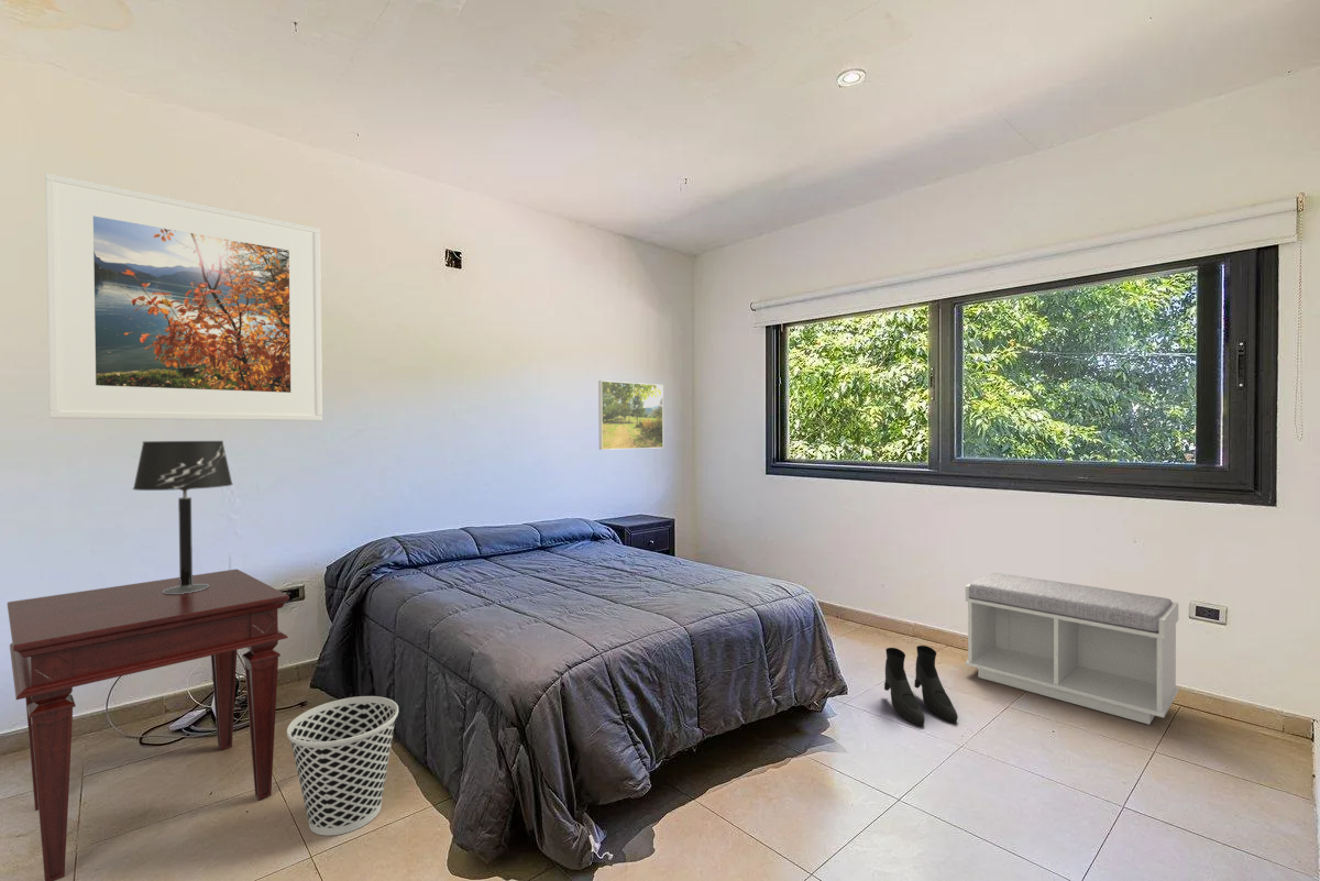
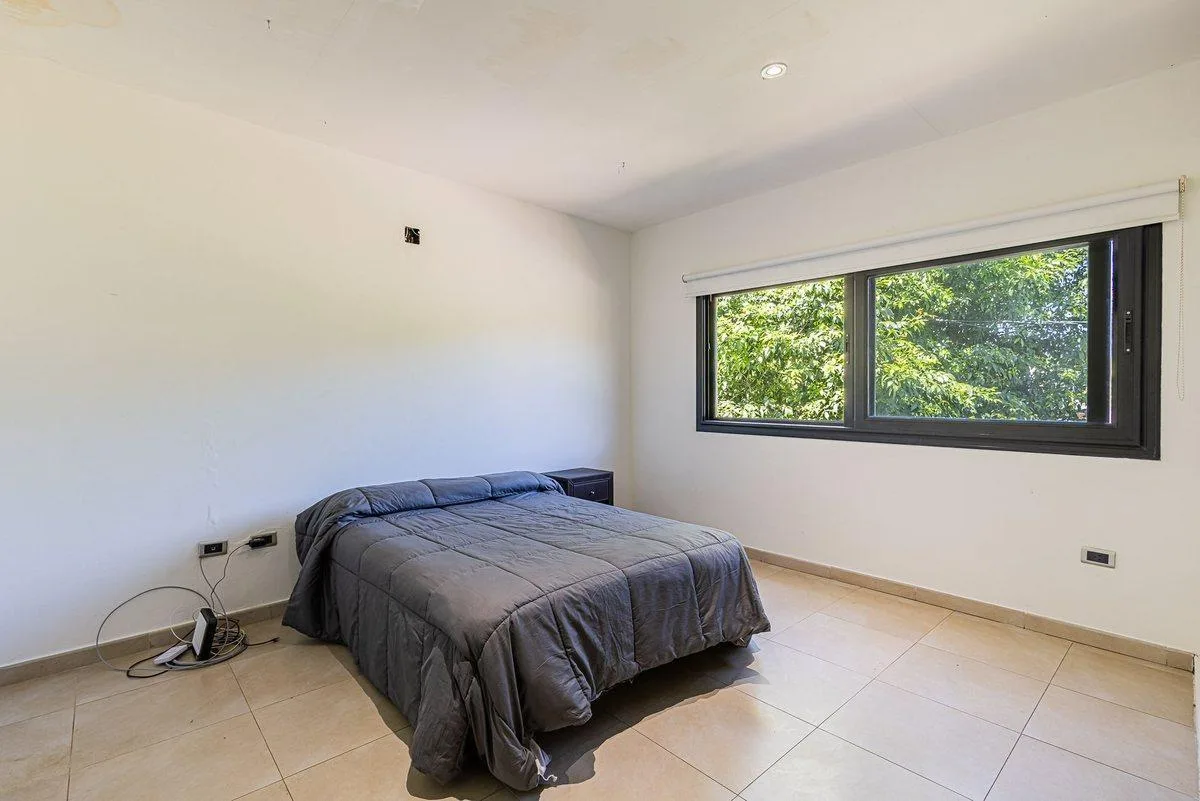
- table lamp (185, 515)
- boots (919, 680)
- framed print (200, 311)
- bench (1065, 638)
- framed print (631, 416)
- side table (145, 670)
- wastebasket (344, 766)
